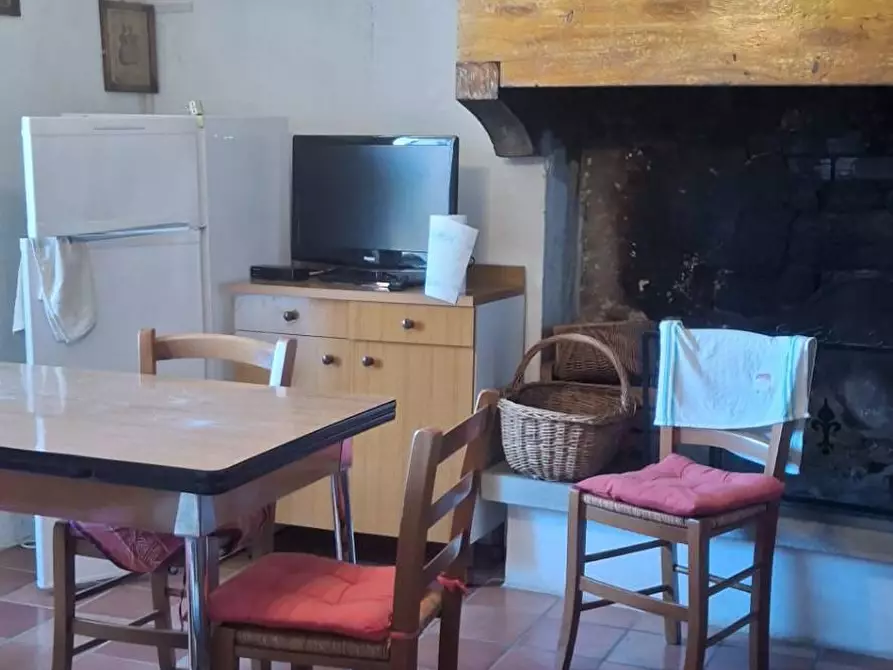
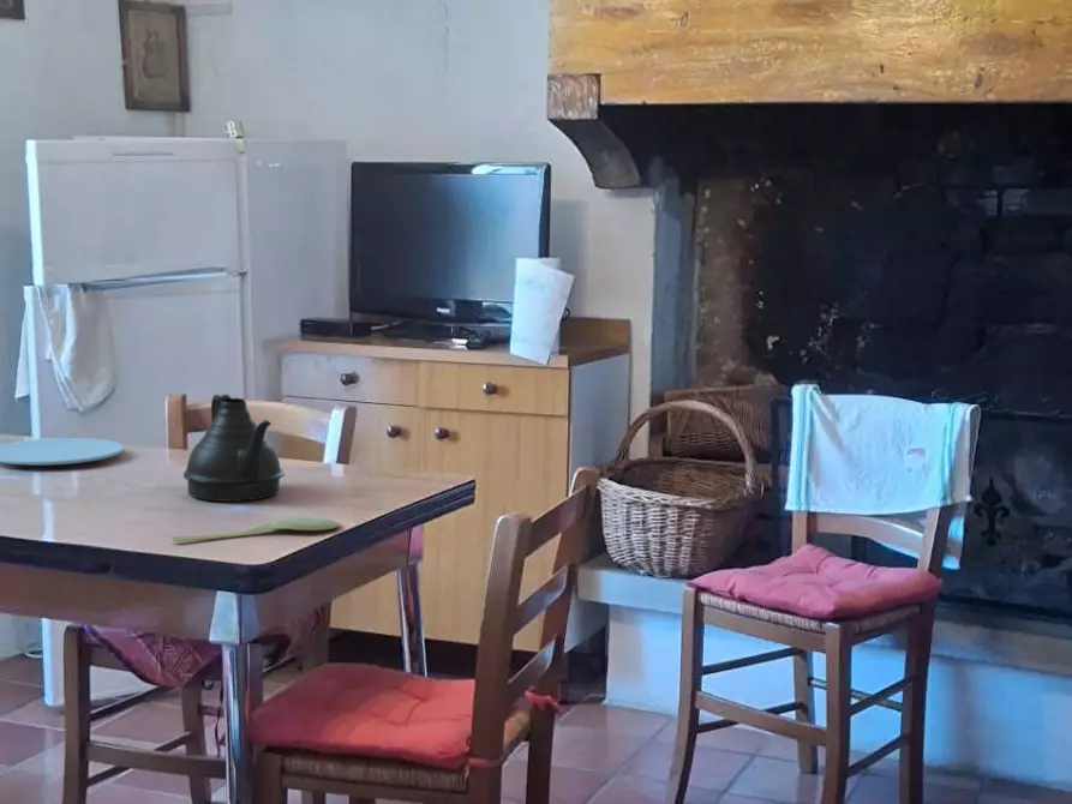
+ teapot (238, 449)
+ paper plate (55, 452)
+ spoon (257, 528)
